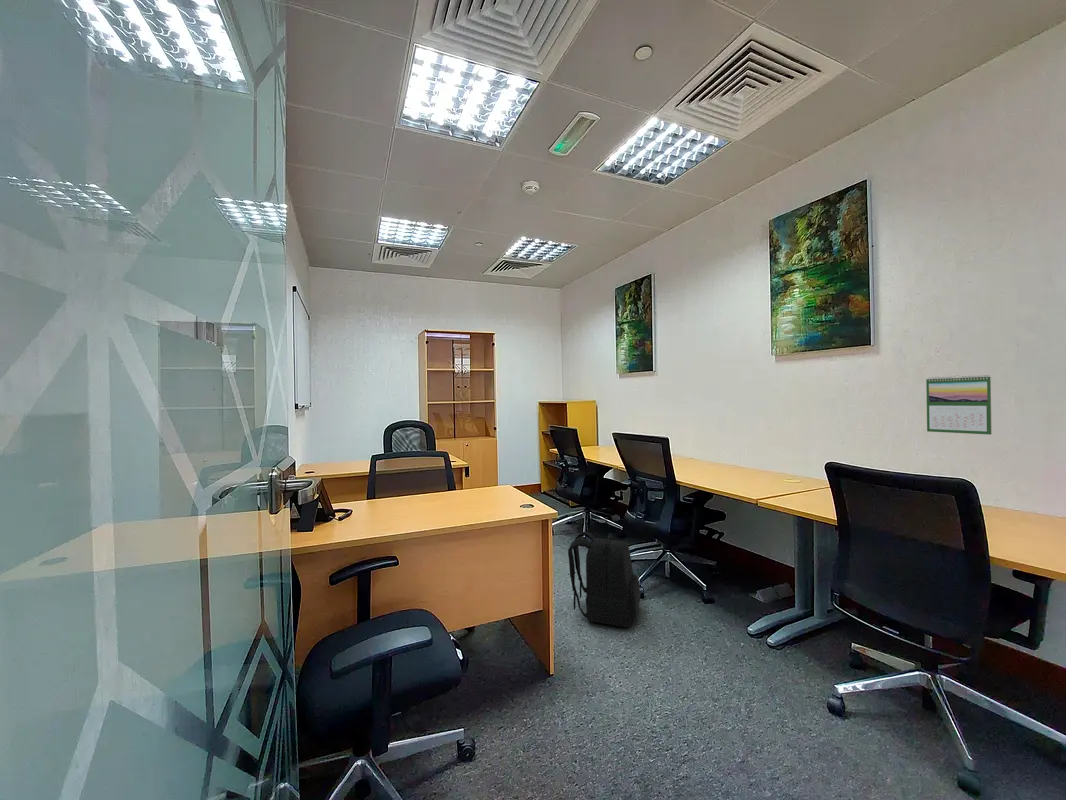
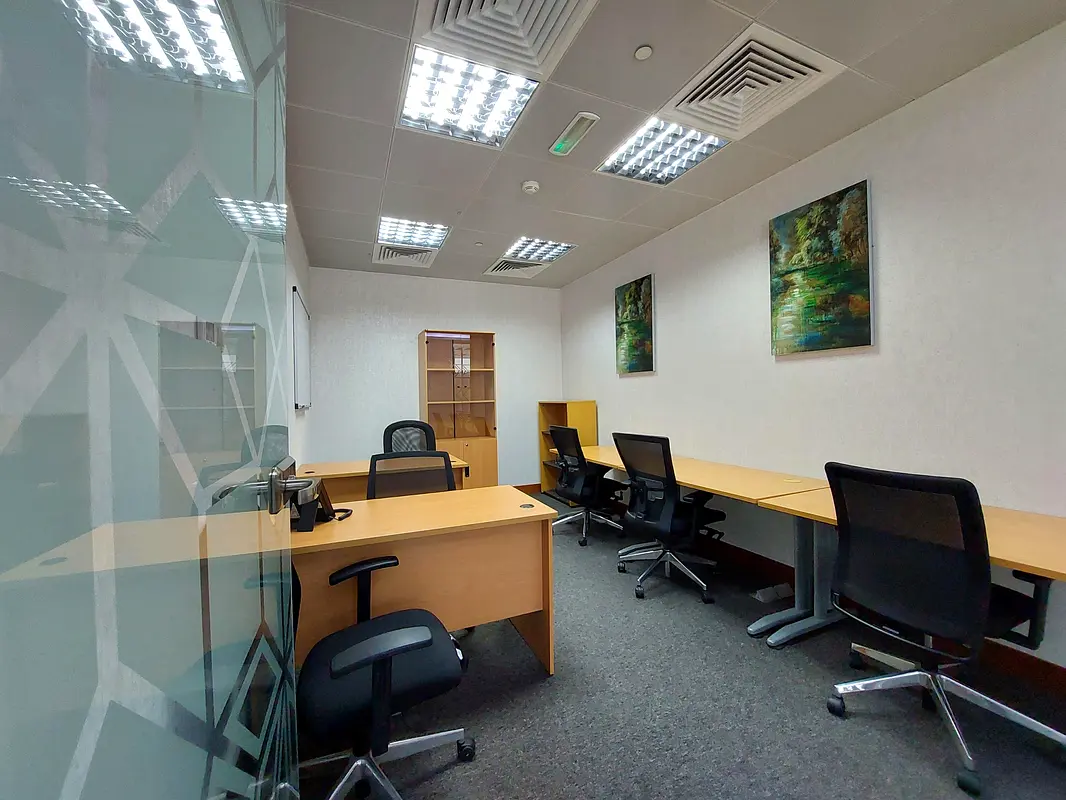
- backpack (603, 574)
- calendar (957, 404)
